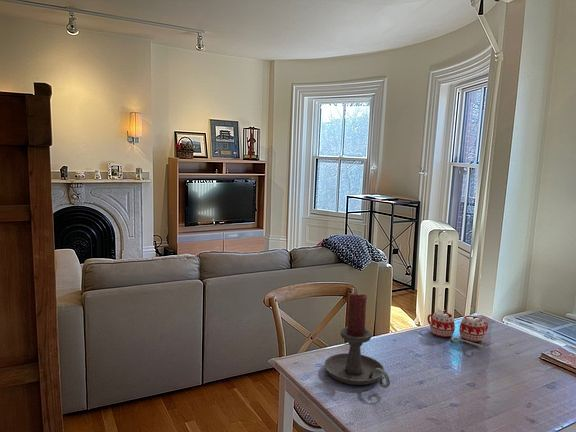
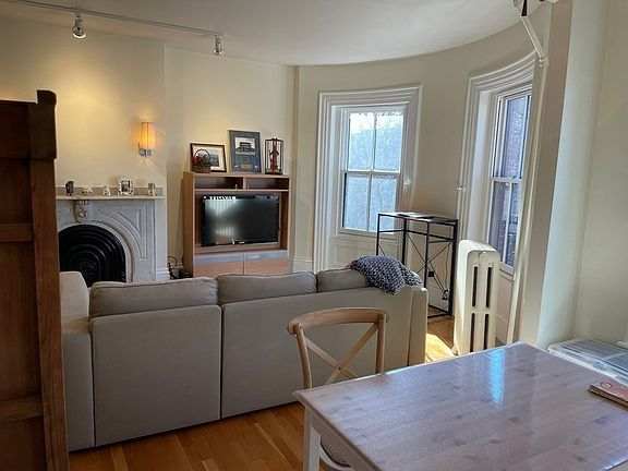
- candle holder (361, 336)
- mug (460, 324)
